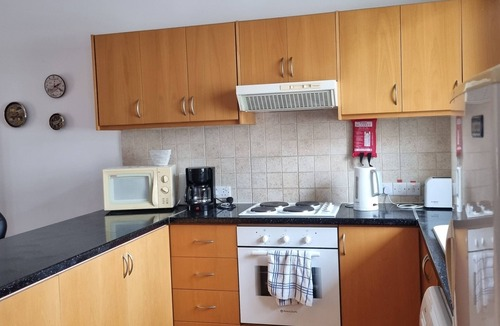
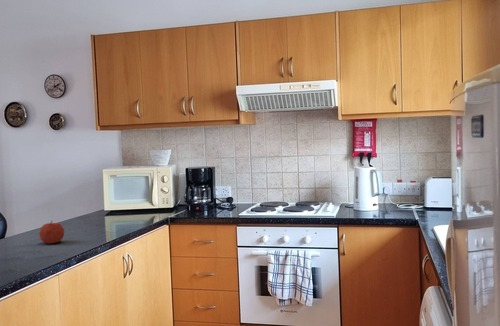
+ fruit (51, 231)
